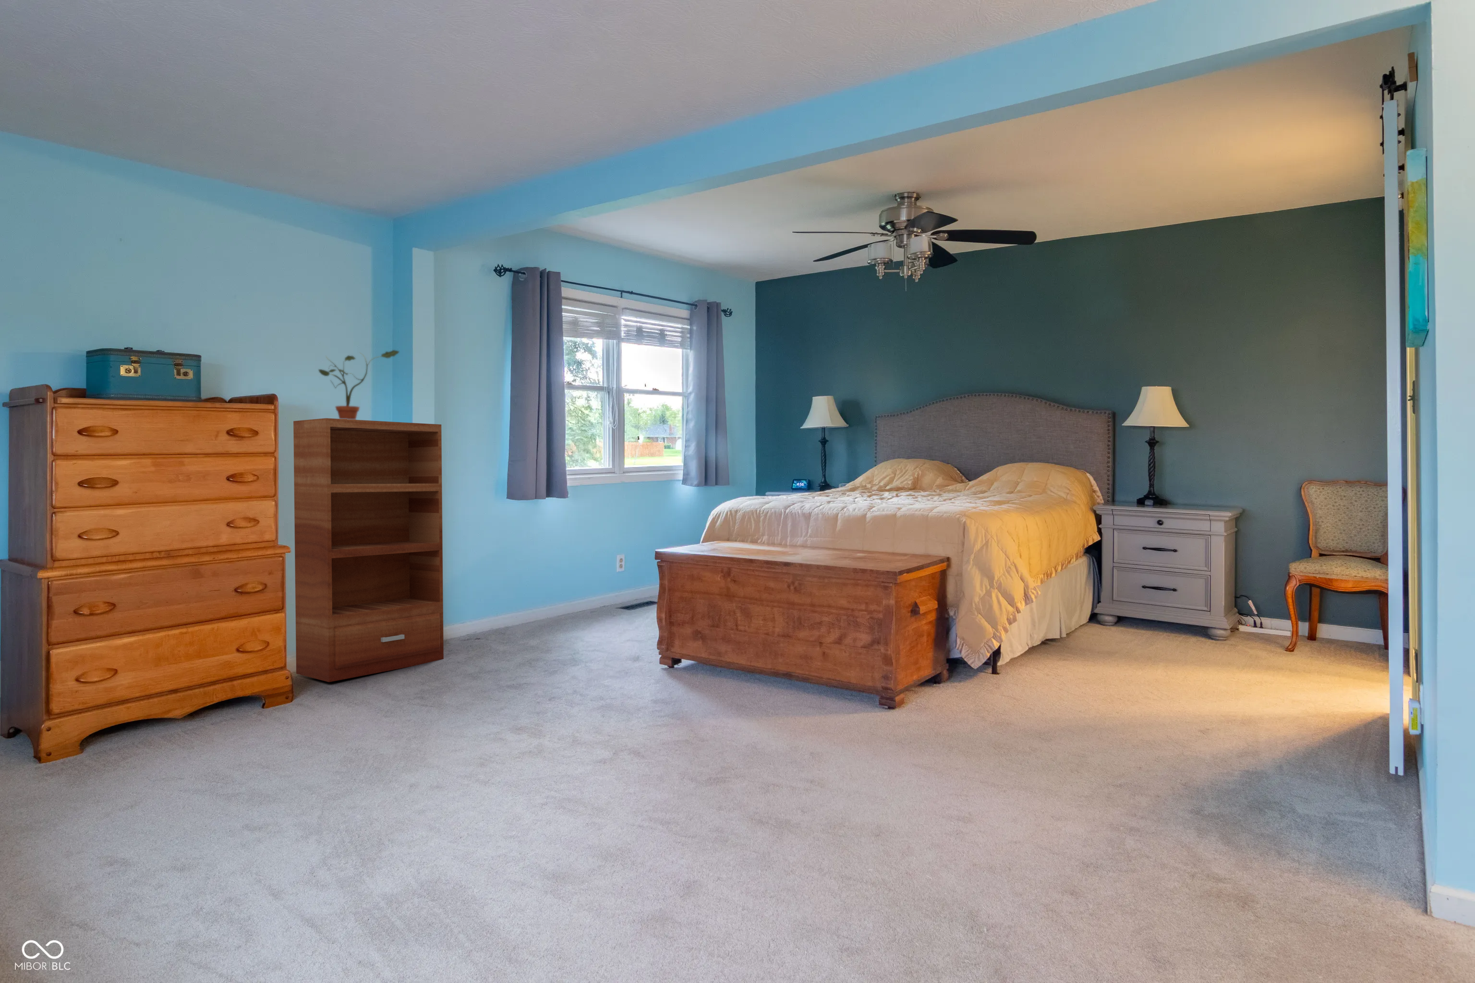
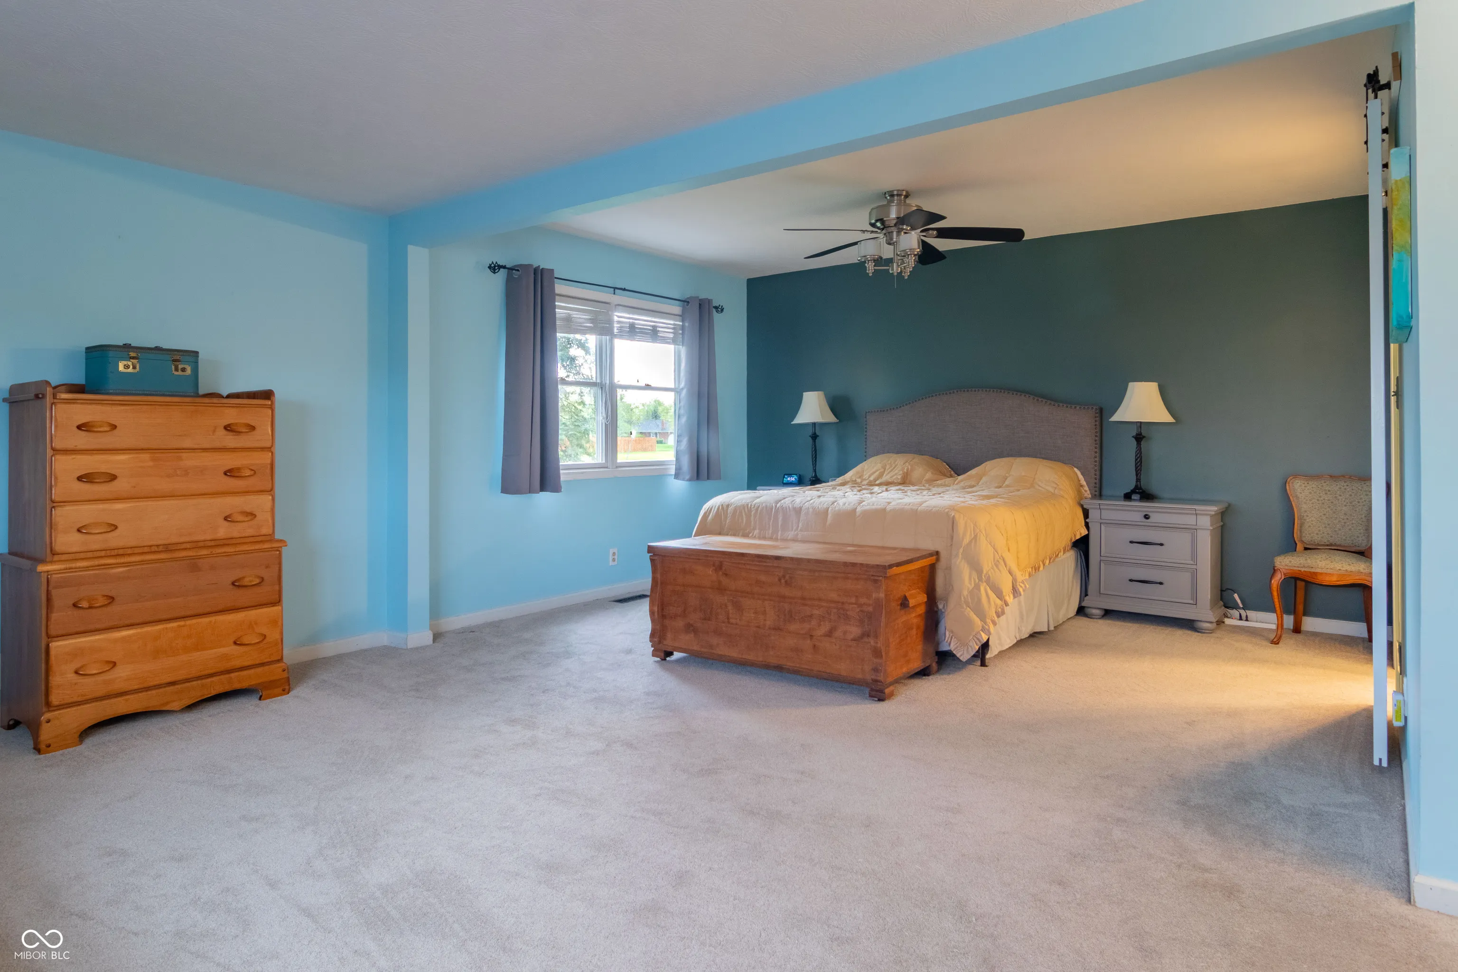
- bookshelf (373, 545)
- potted plant (354, 385)
